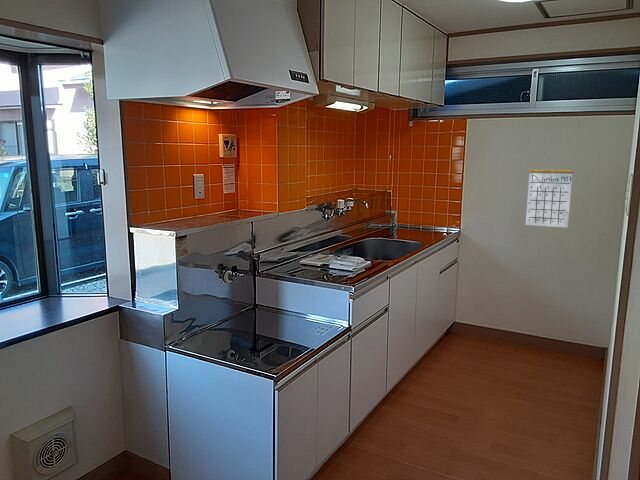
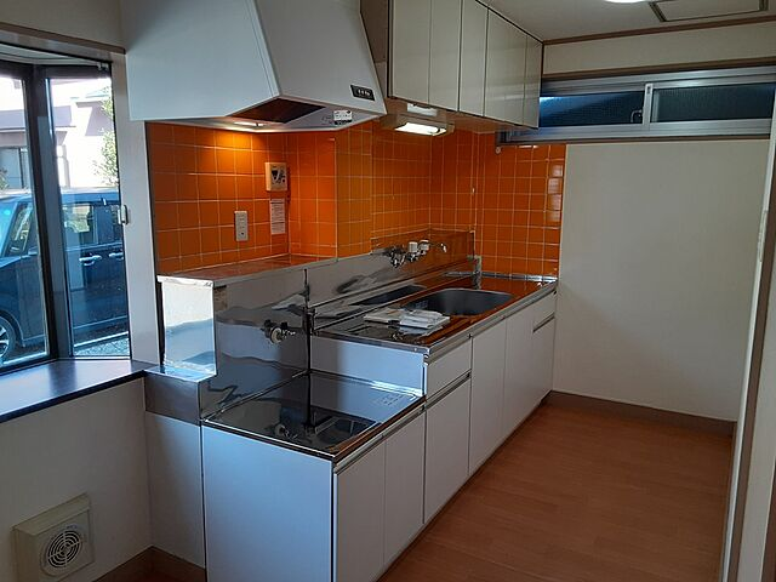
- calendar (549, 191)
